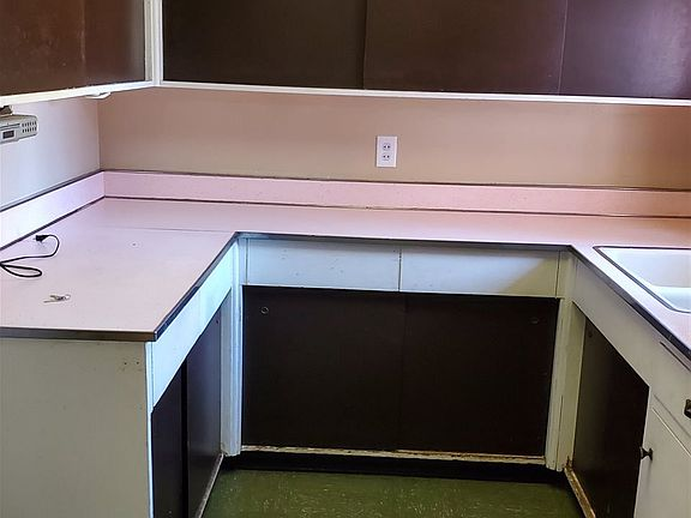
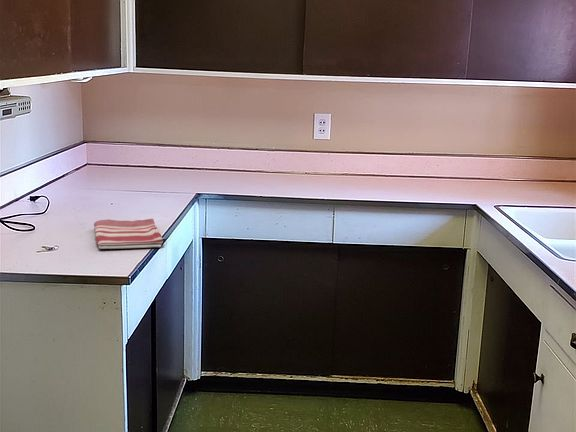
+ dish towel (127, 232)
